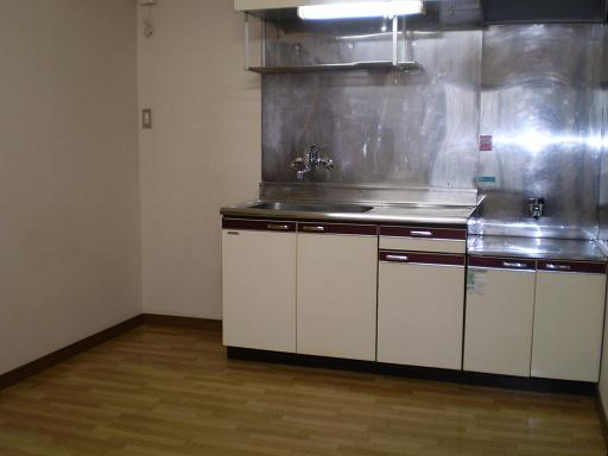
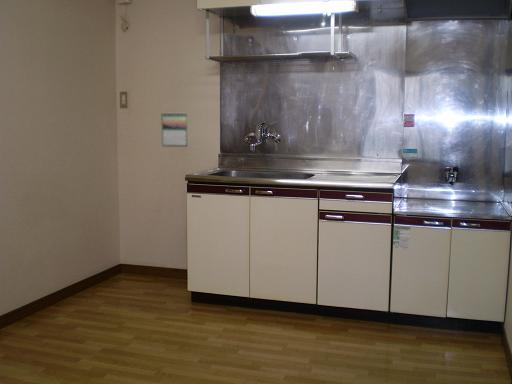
+ calendar (174, 129)
